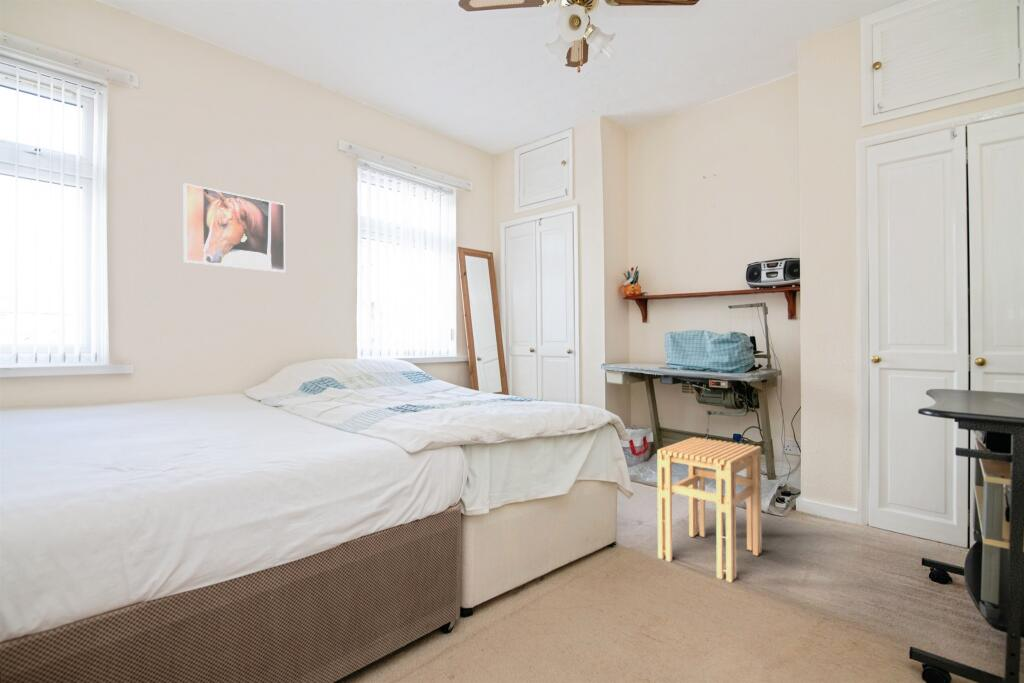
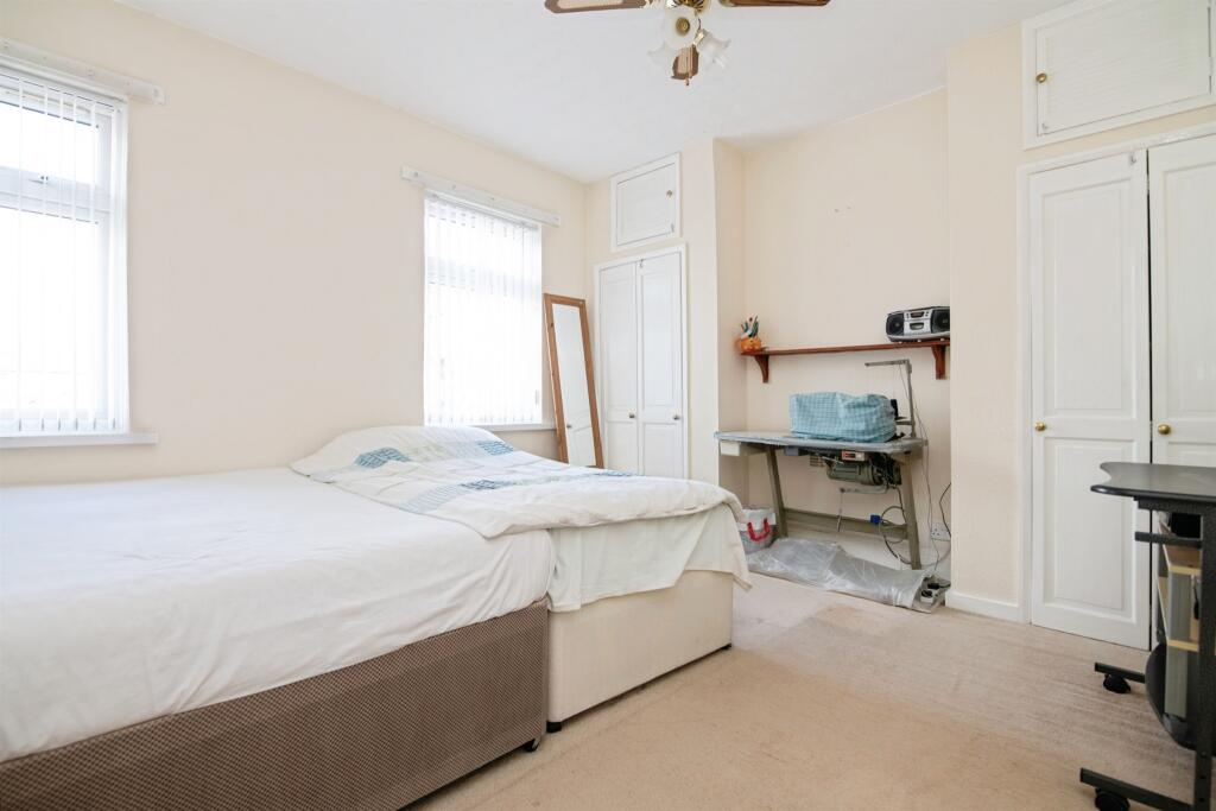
- stool (710, 500)
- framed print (237, 231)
